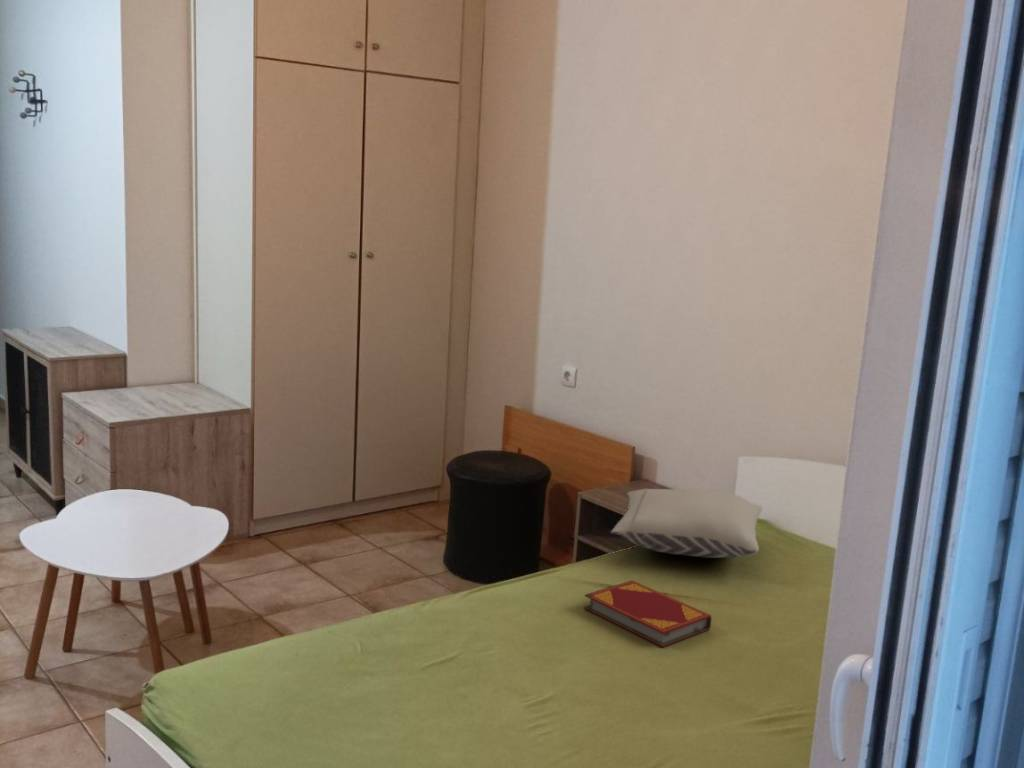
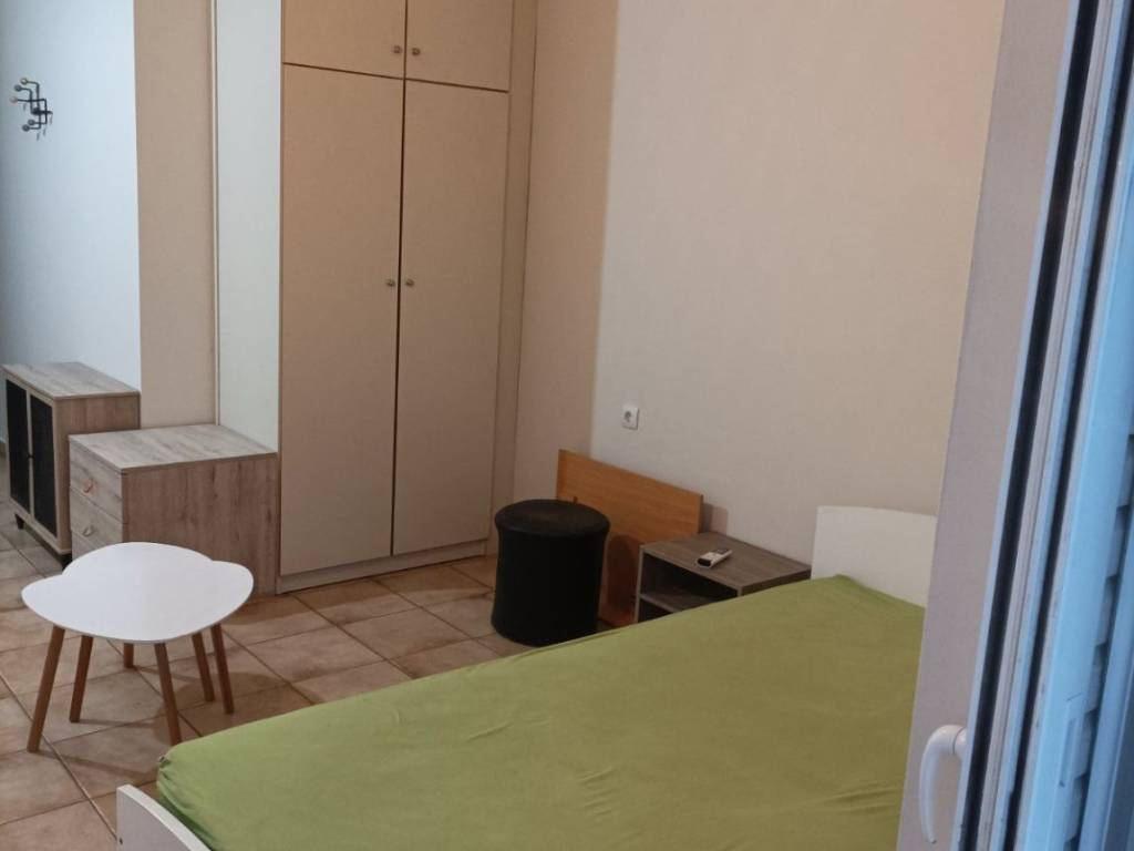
- pillow (688, 520)
- hardback book (646, 611)
